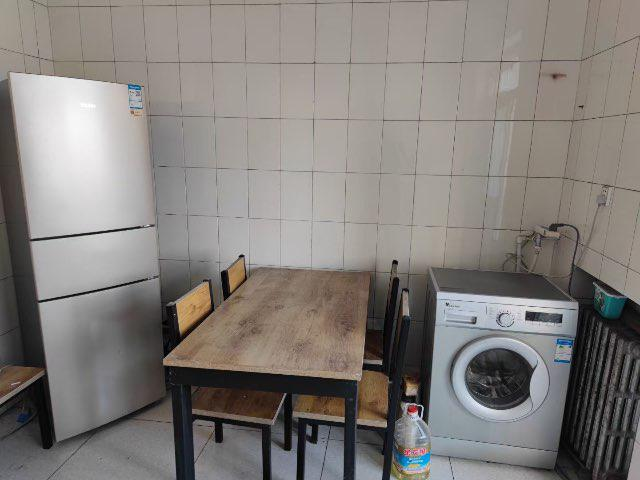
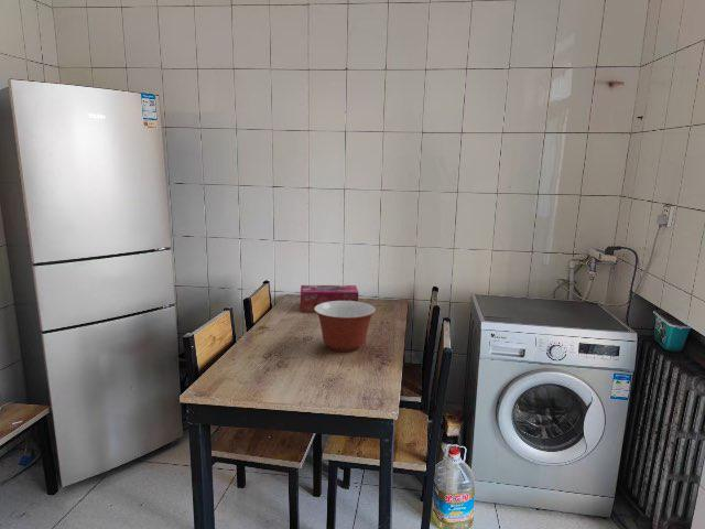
+ tissue box (328, 298)
+ mixing bowl (344, 327)
